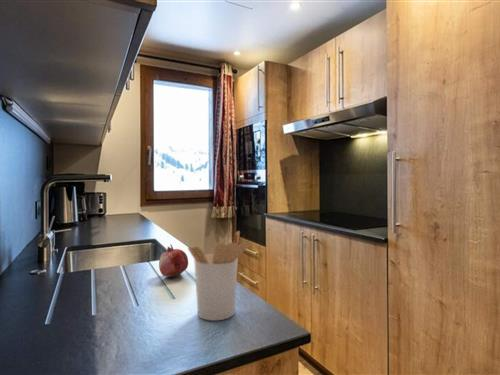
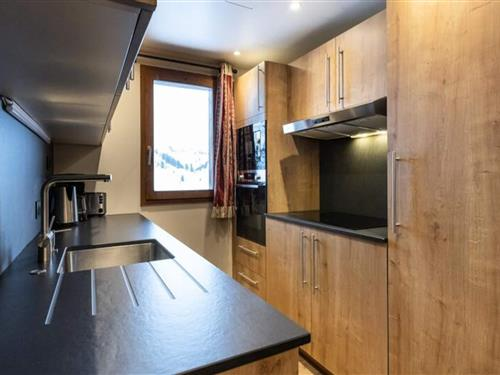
- fruit (173, 259)
- utensil holder (221, 275)
